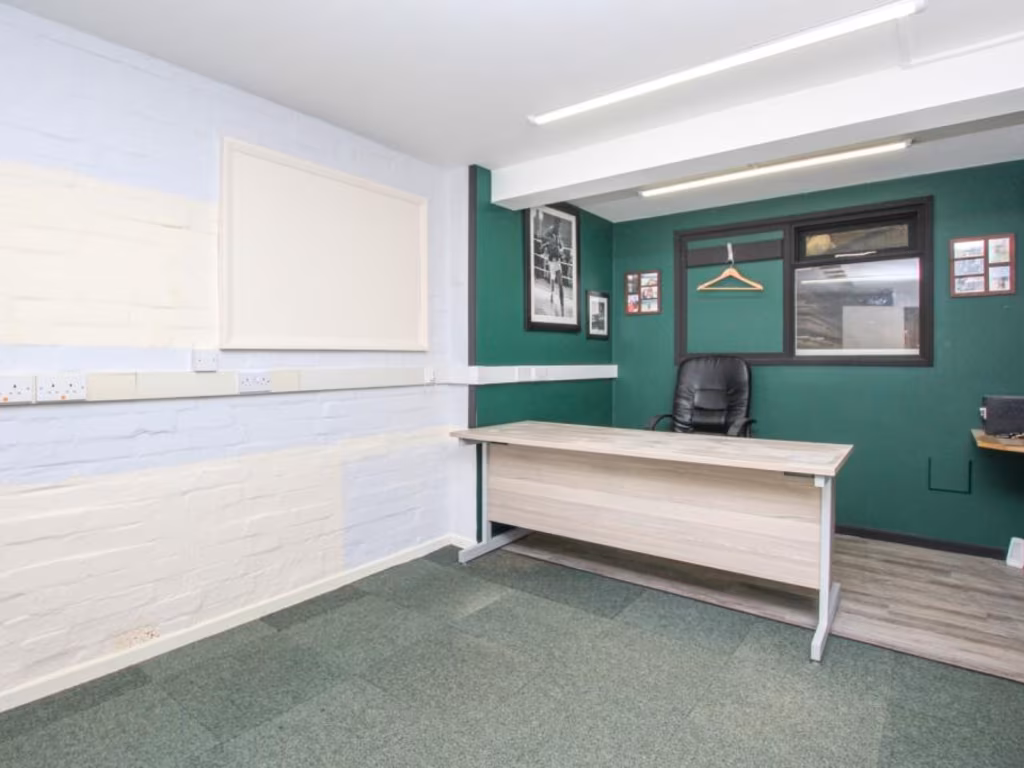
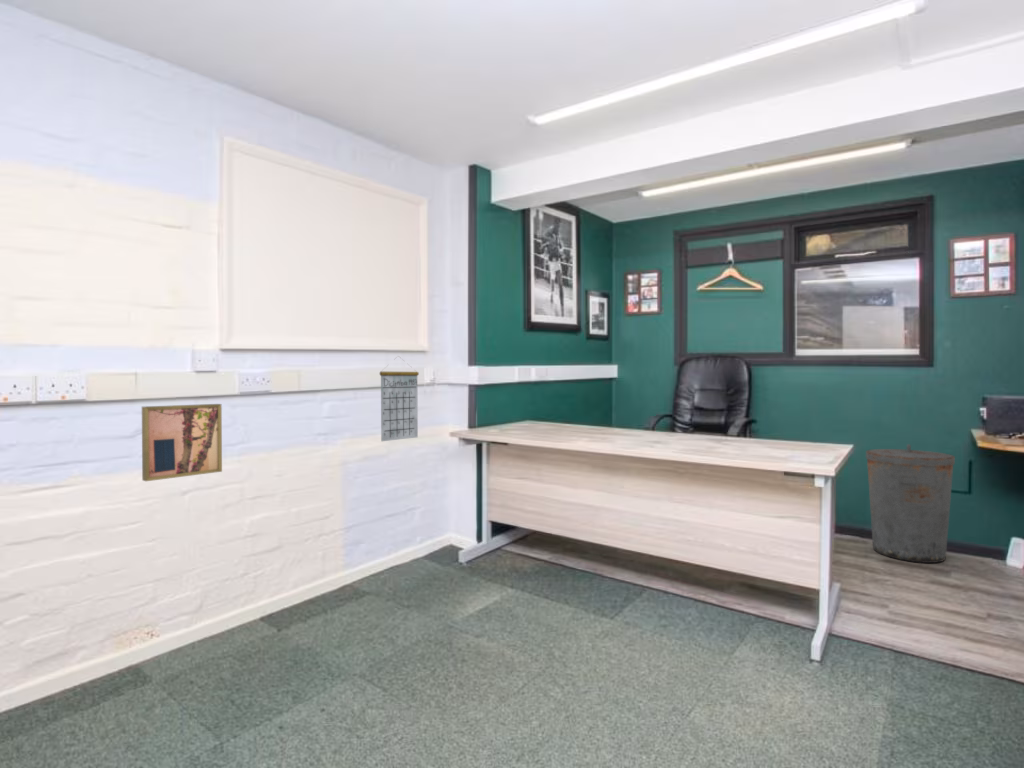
+ wall art (183, 440)
+ calendar (399, 397)
+ trash can (908, 498)
